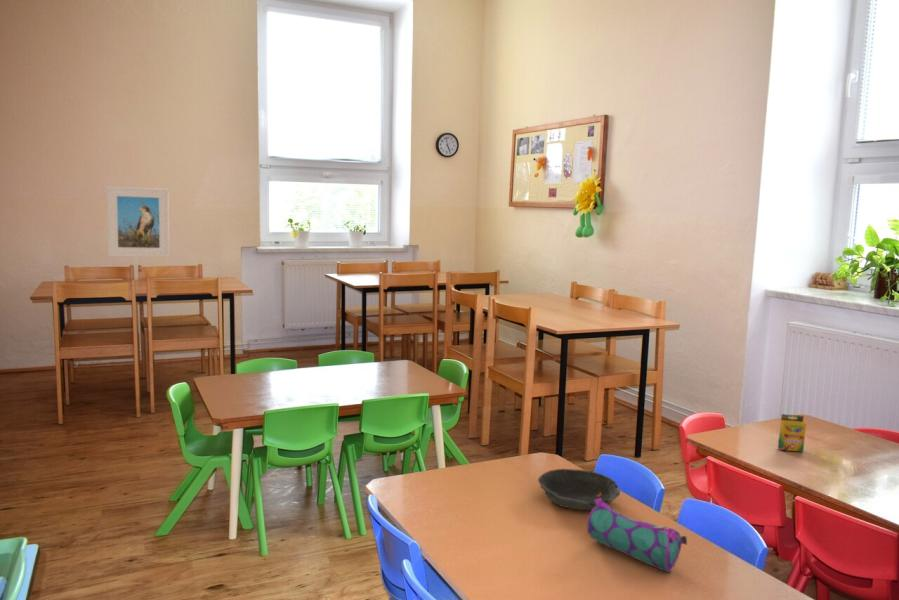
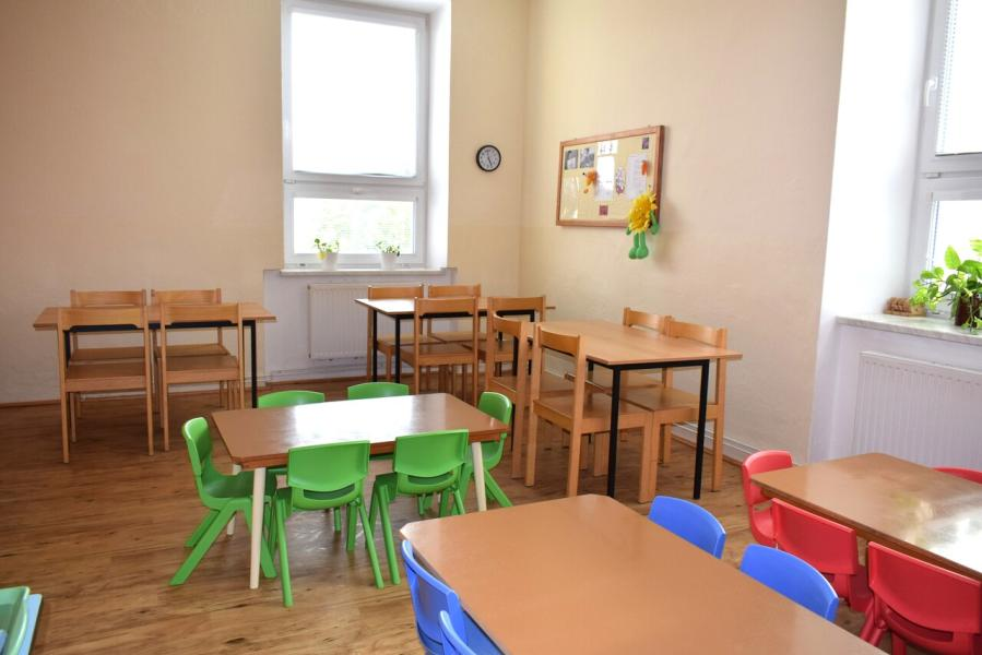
- bowl (579, 491)
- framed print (138, 222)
- pencil case (633, 534)
- crayon box (792, 432)
